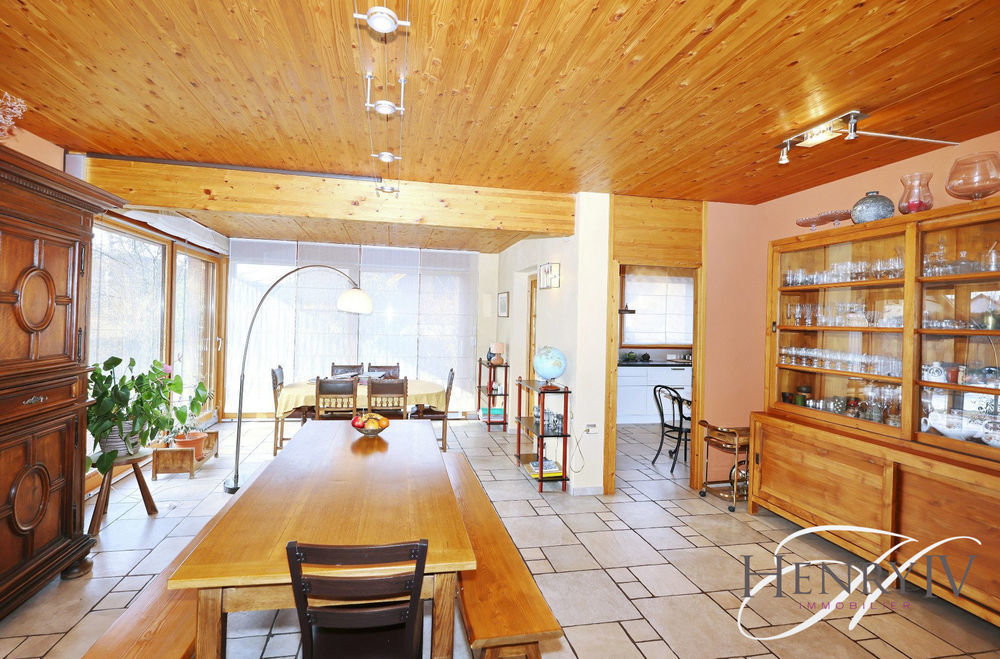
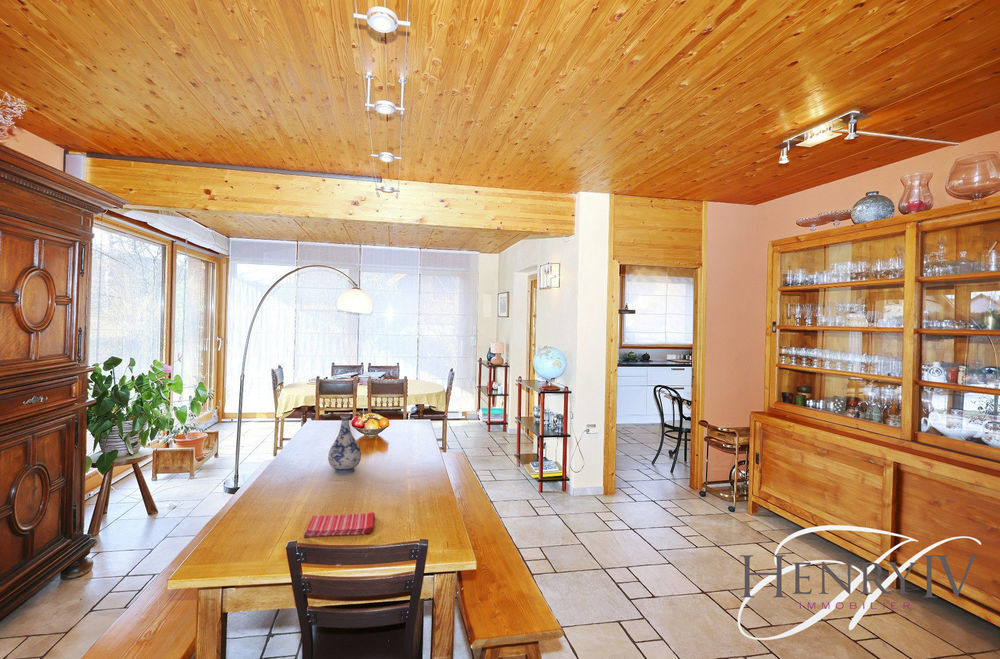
+ dish towel (341, 523)
+ vase (345, 443)
